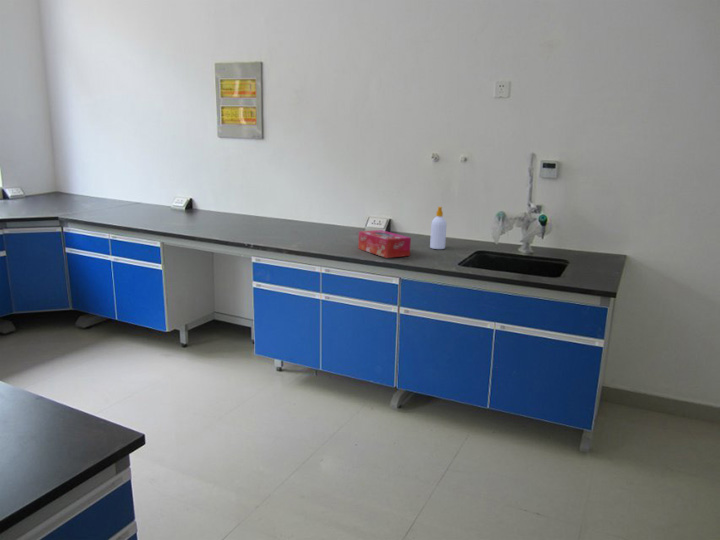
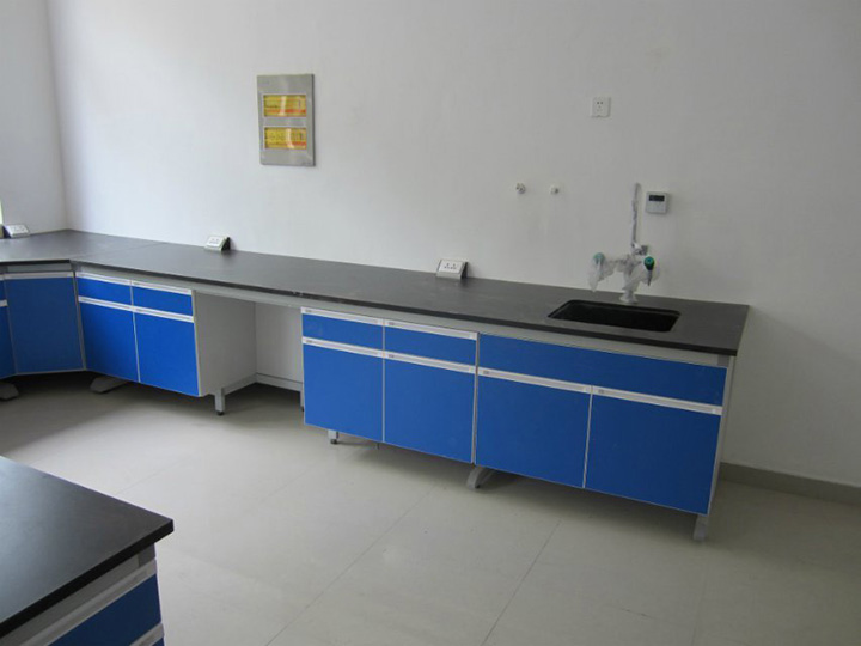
- soap bottle (438, 227)
- tissue box (383, 243)
